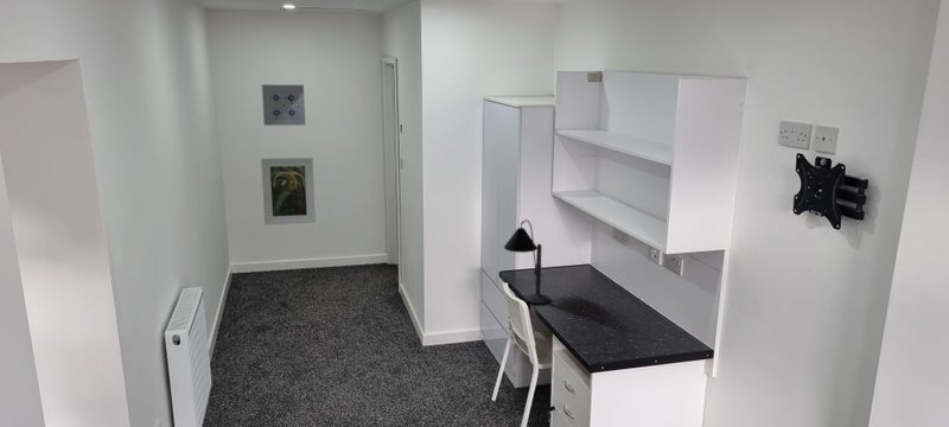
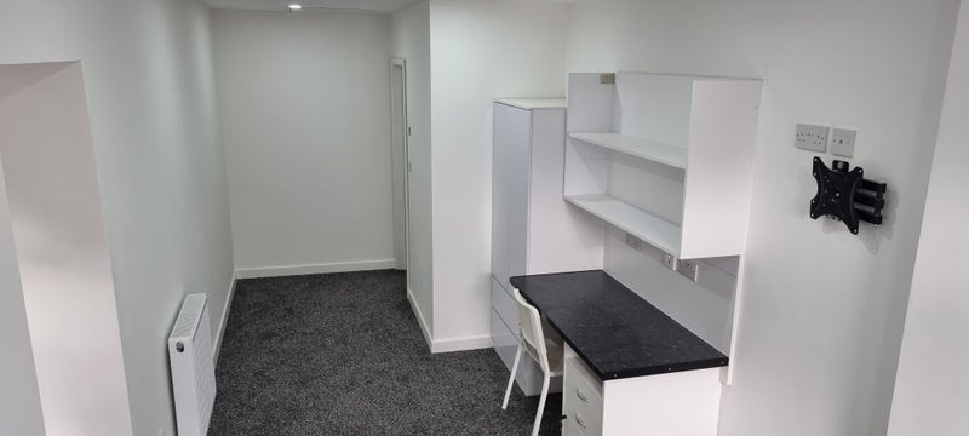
- desk lamp (527, 251)
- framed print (288, 191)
- wall art (284, 104)
